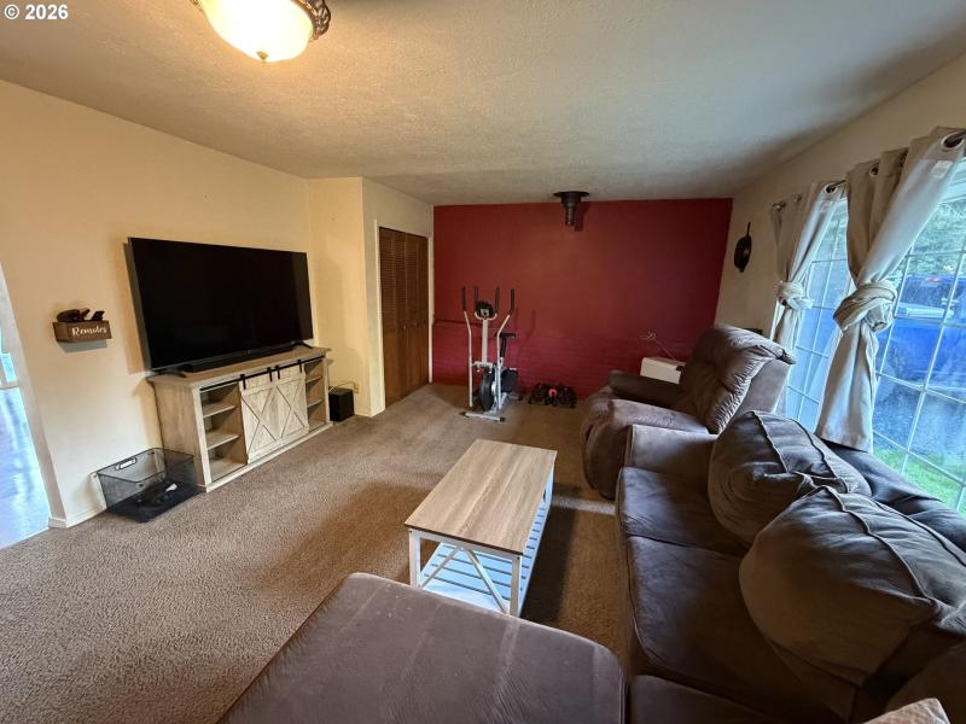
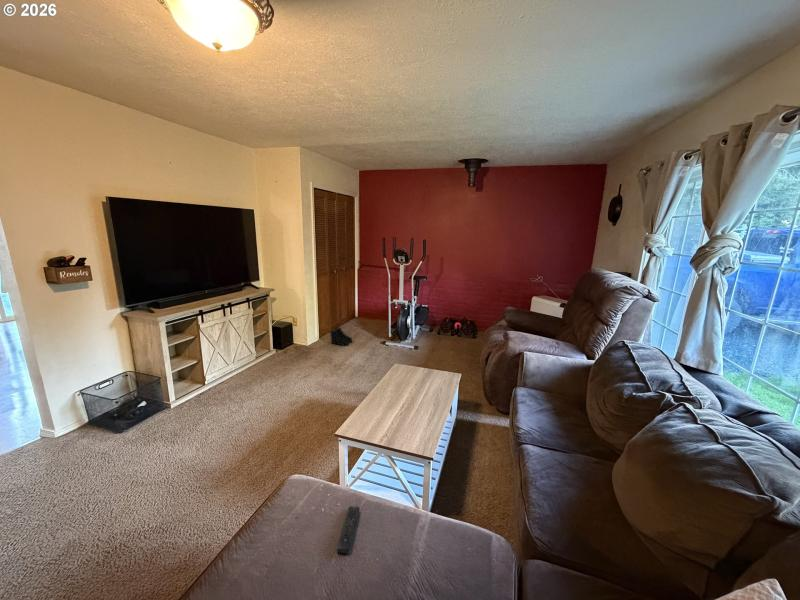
+ remote control (349, 525)
+ boots (341, 335)
